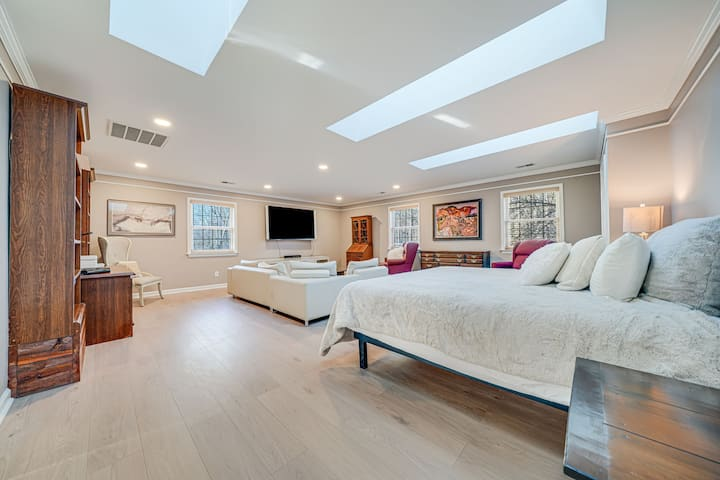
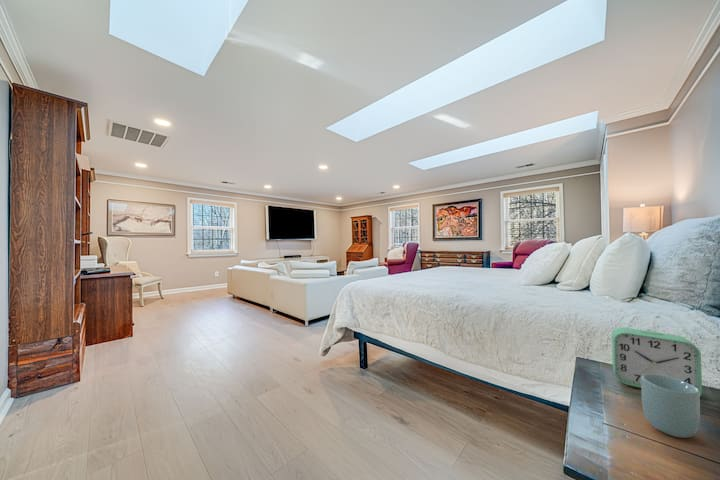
+ alarm clock (652, 359)
+ cup (669, 406)
